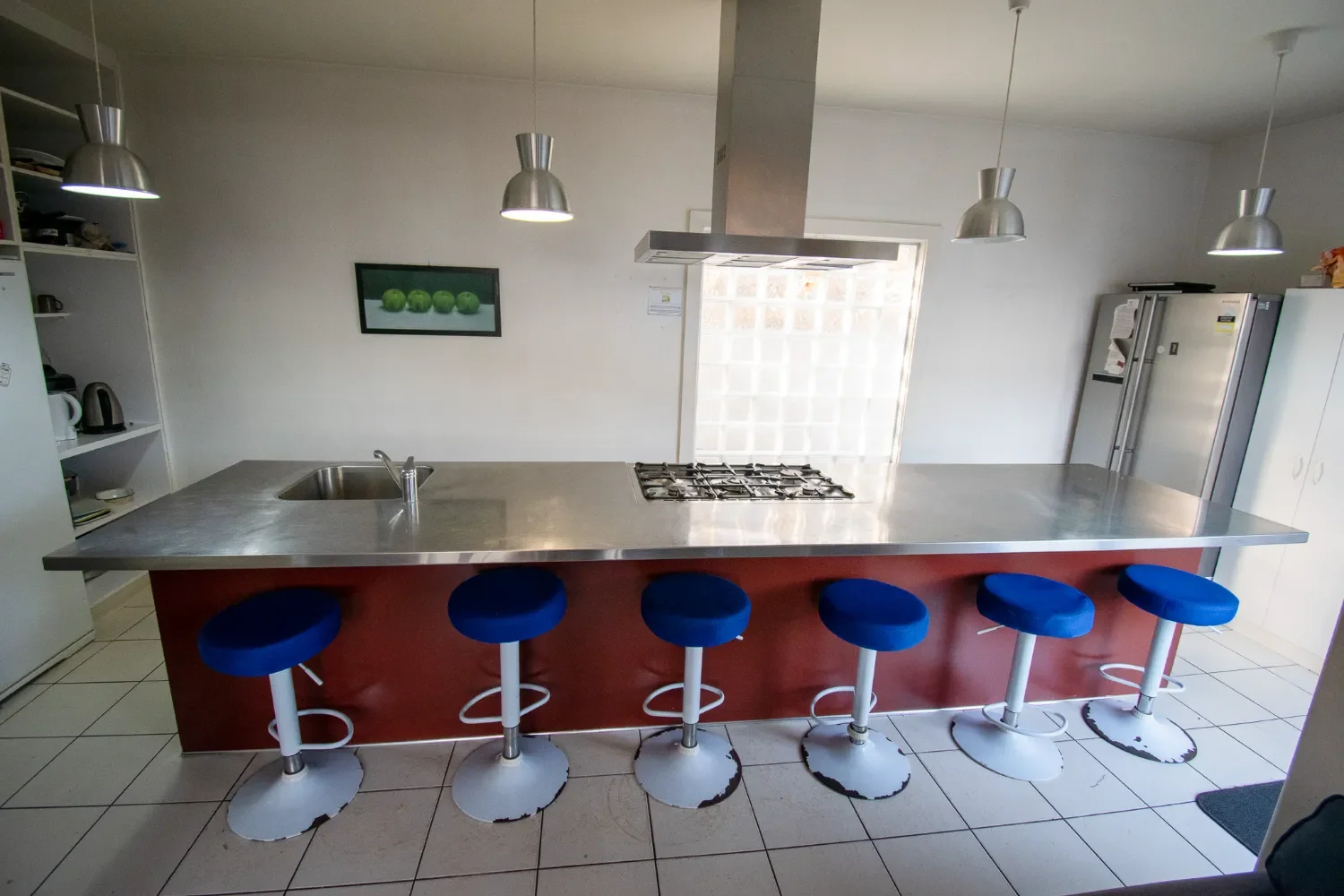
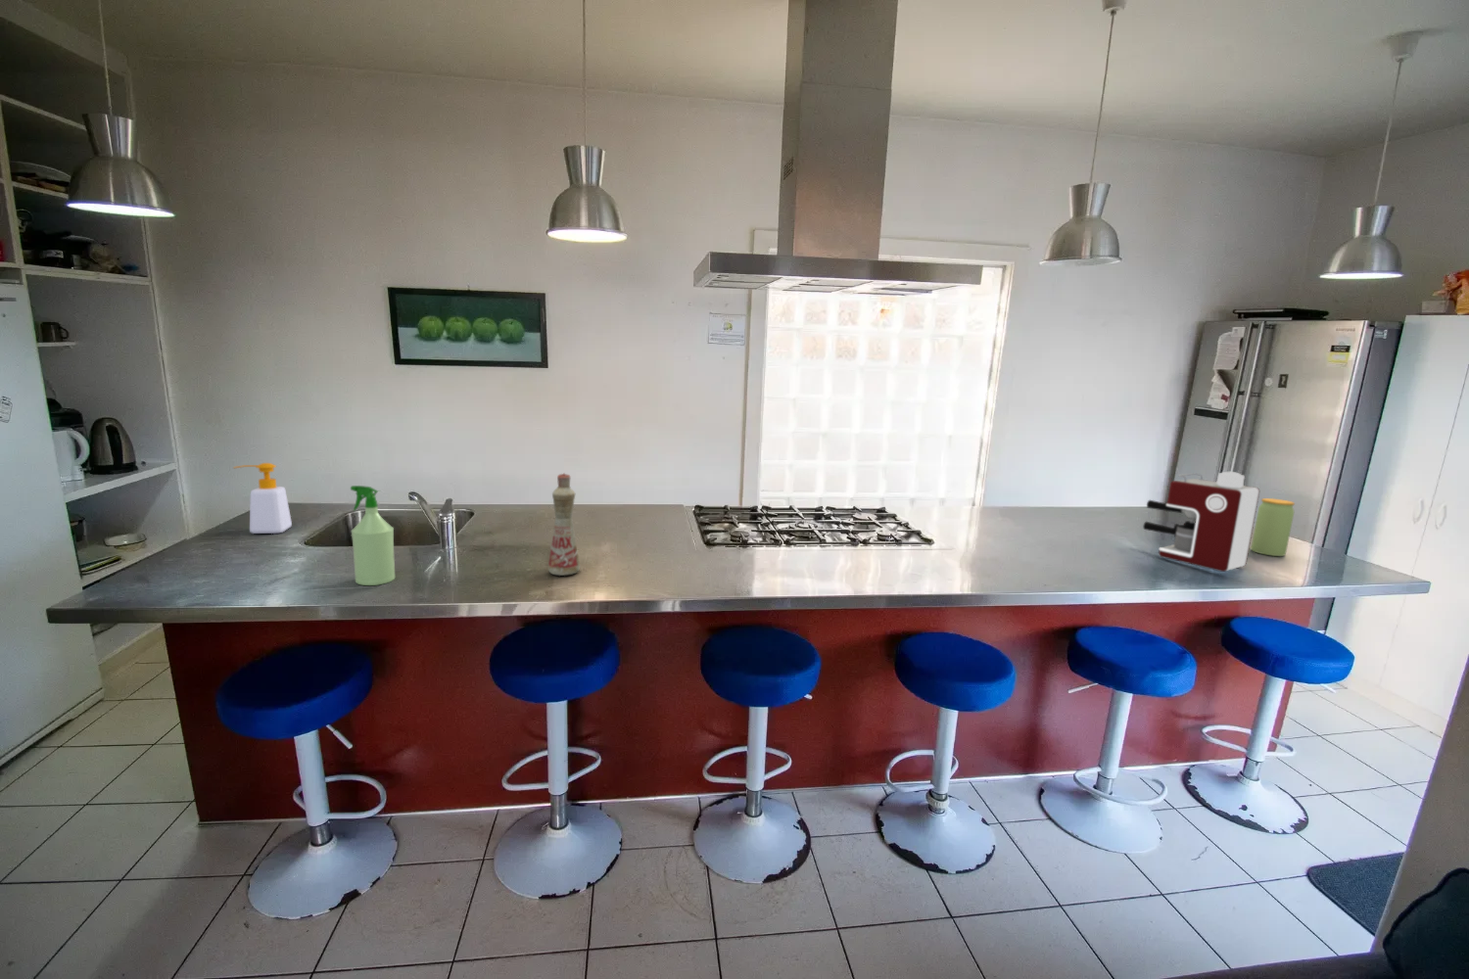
+ bottle (564, 522)
+ coffee maker (1192, 514)
+ spray bottle (372, 533)
+ soap bottle (260, 496)
+ jar (1272, 527)
